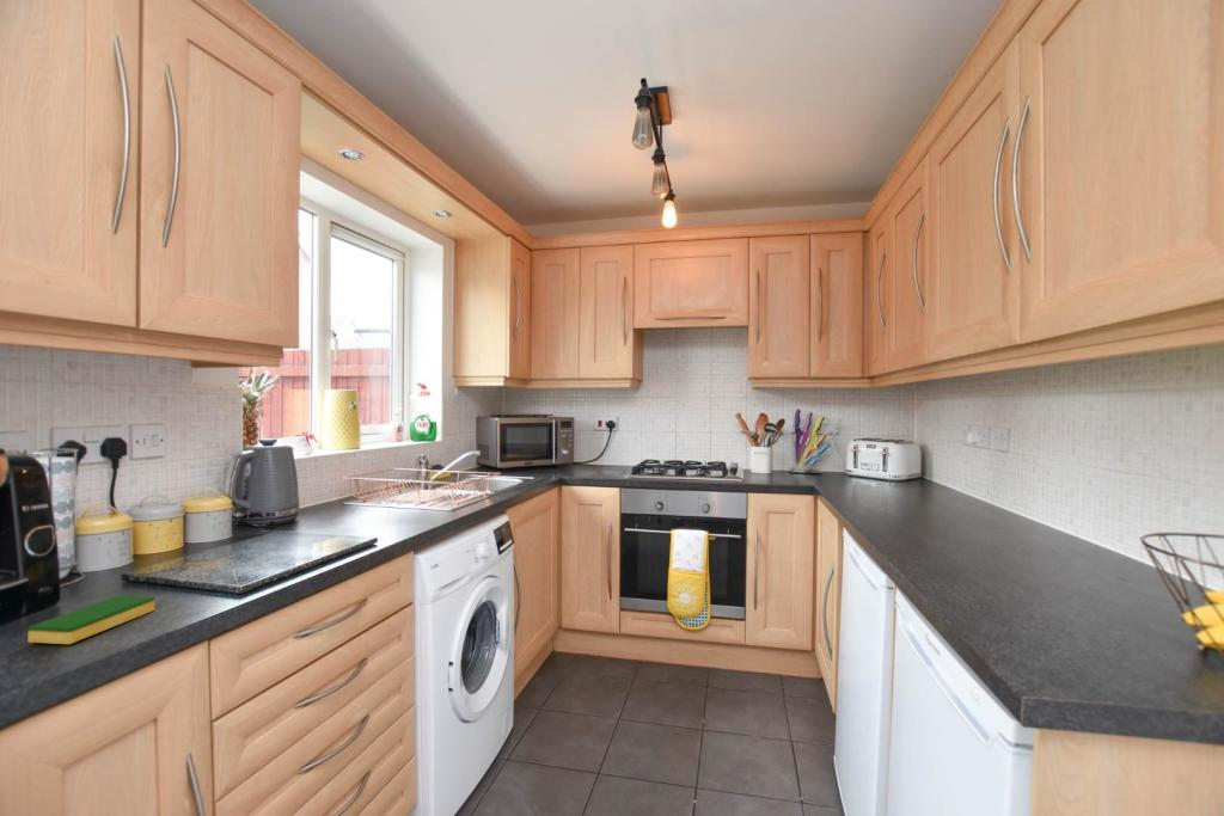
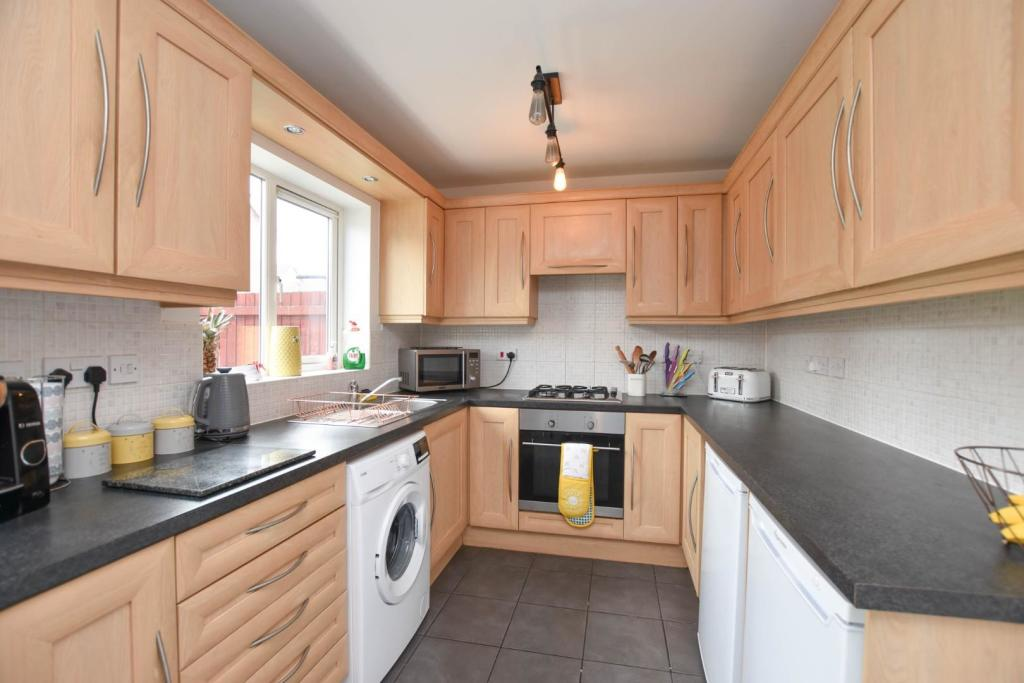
- dish sponge (96, 618)
